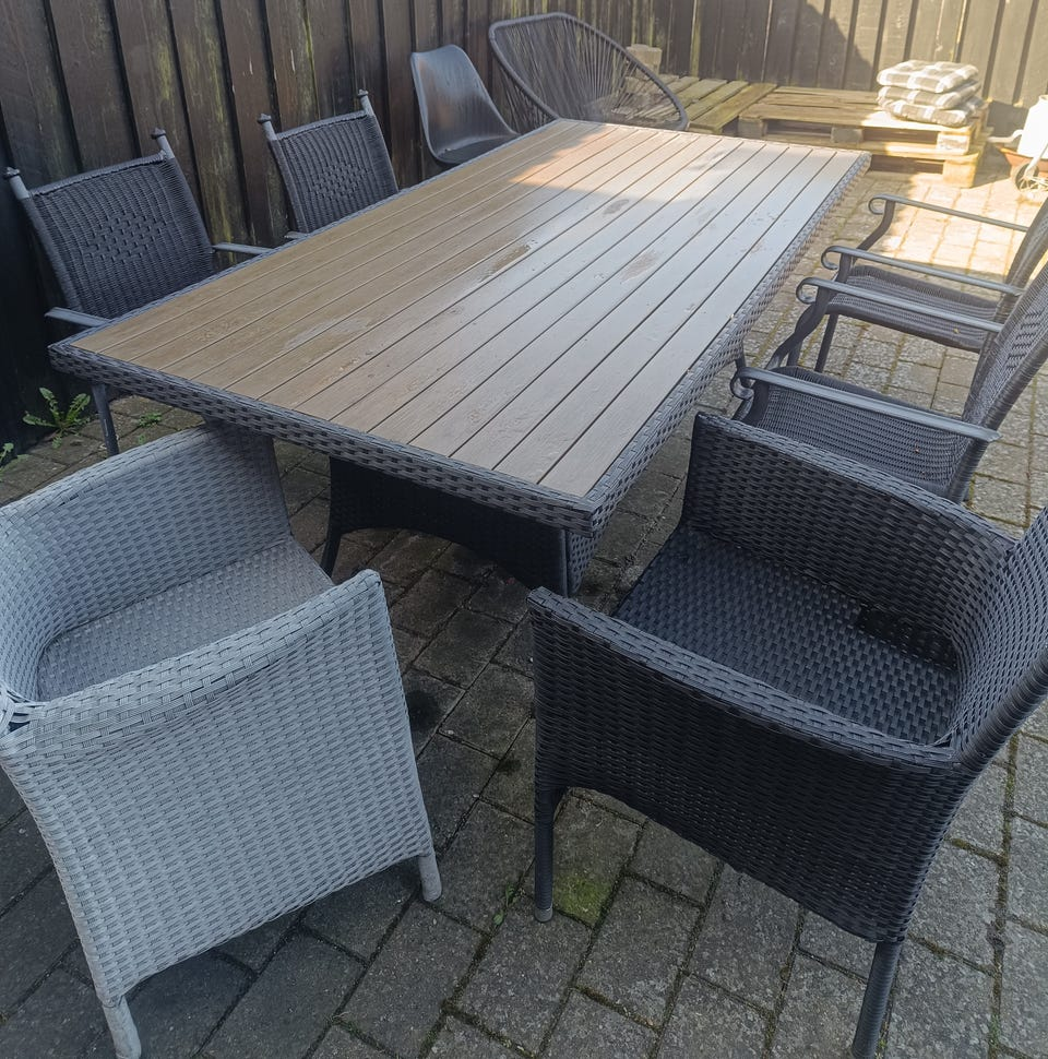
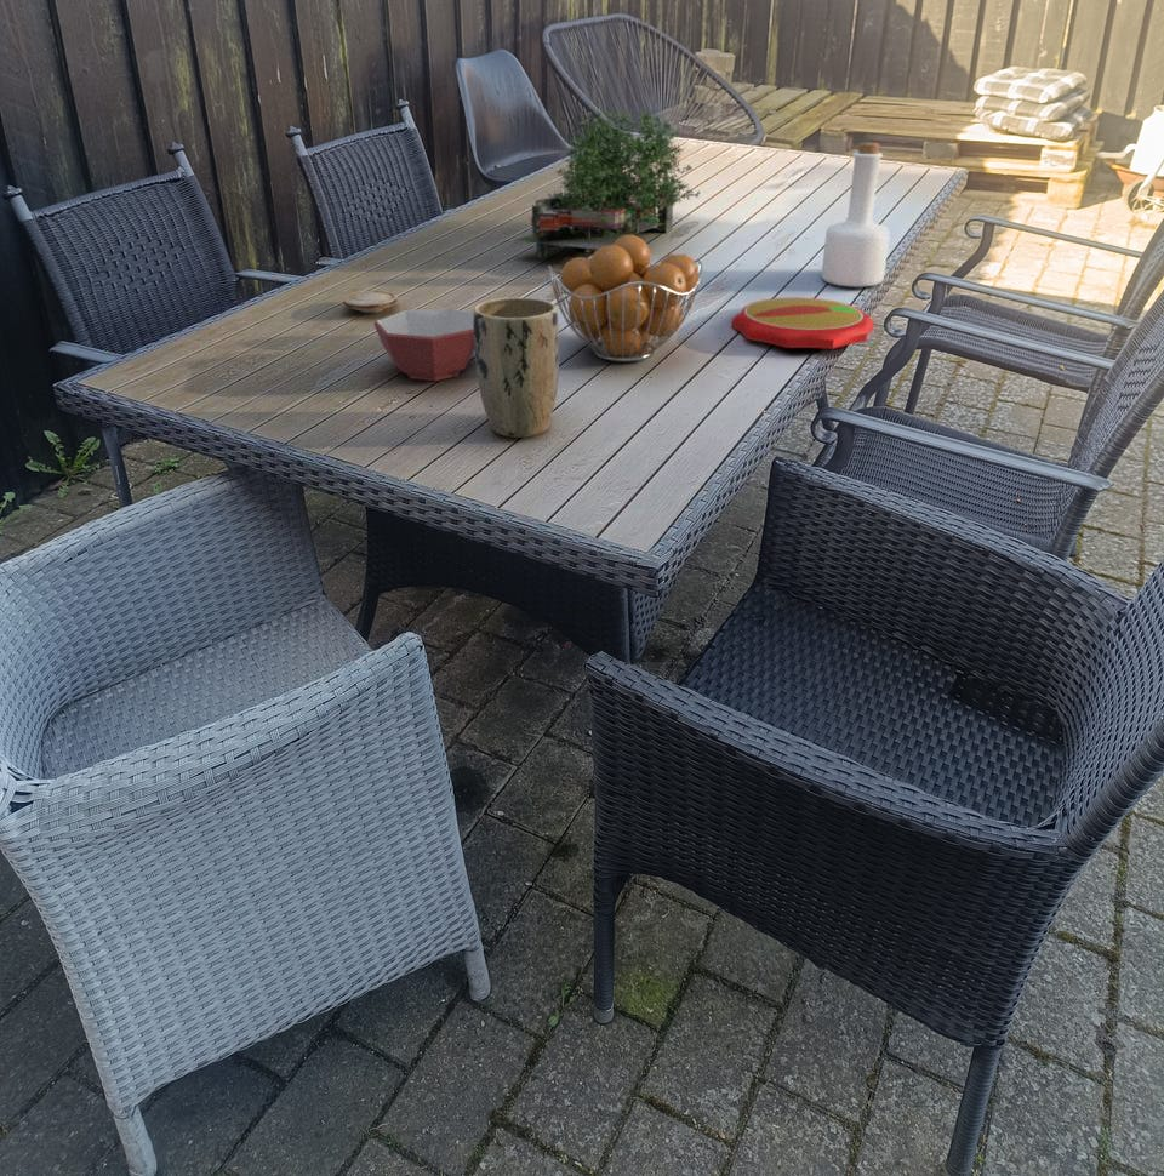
+ potted plant (618, 177)
+ fruit basket (624, 297)
+ bottle (860, 213)
+ plant pot (517, 369)
+ bowl (428, 347)
+ wood slice (370, 302)
+ plate (803, 318)
